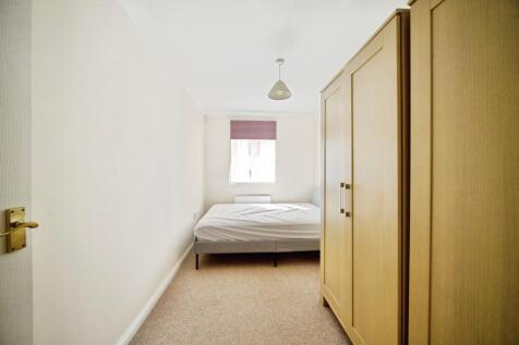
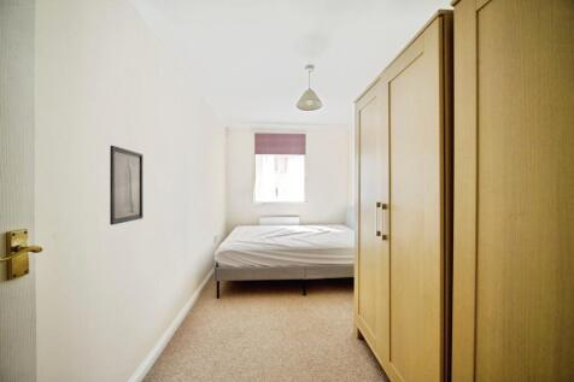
+ wall art (128, 186)
